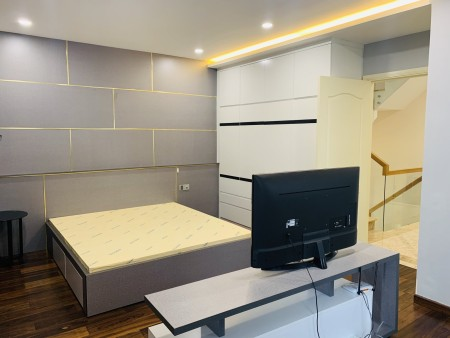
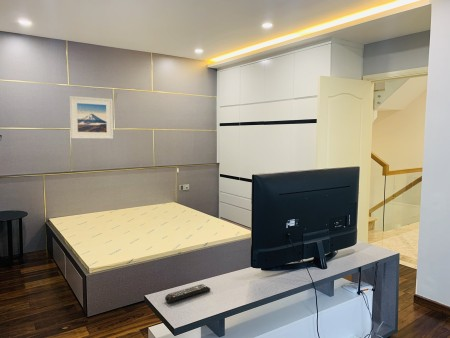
+ remote control (188, 292)
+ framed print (92, 118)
